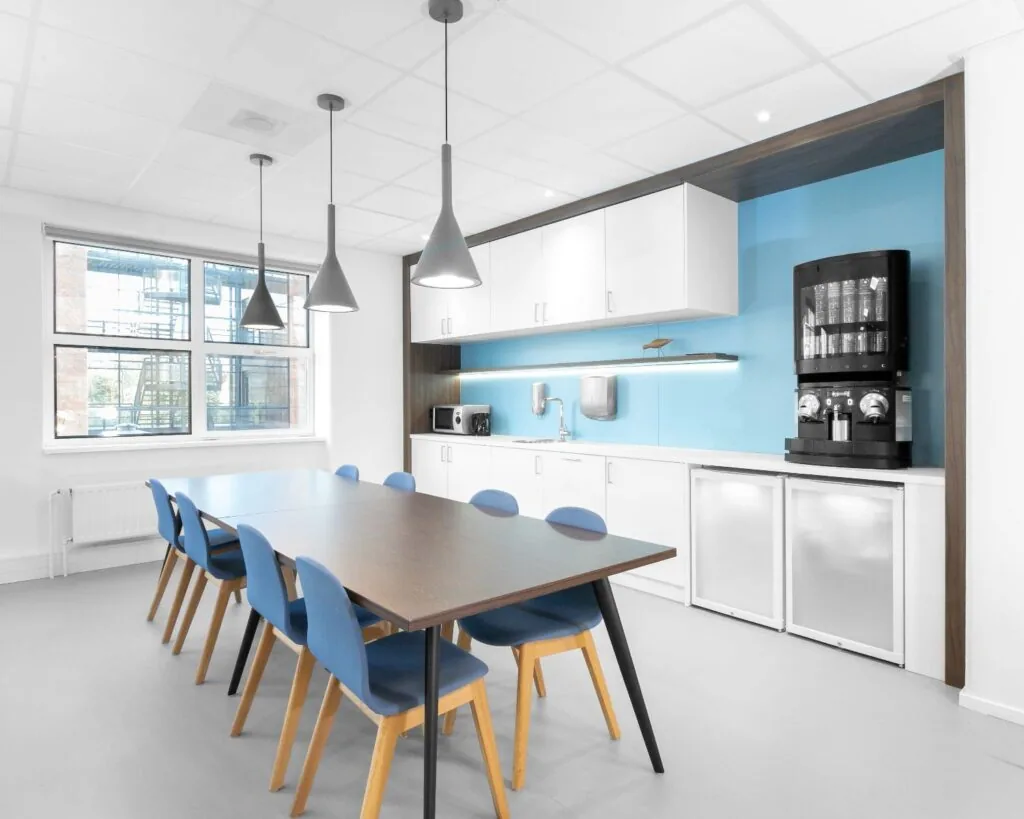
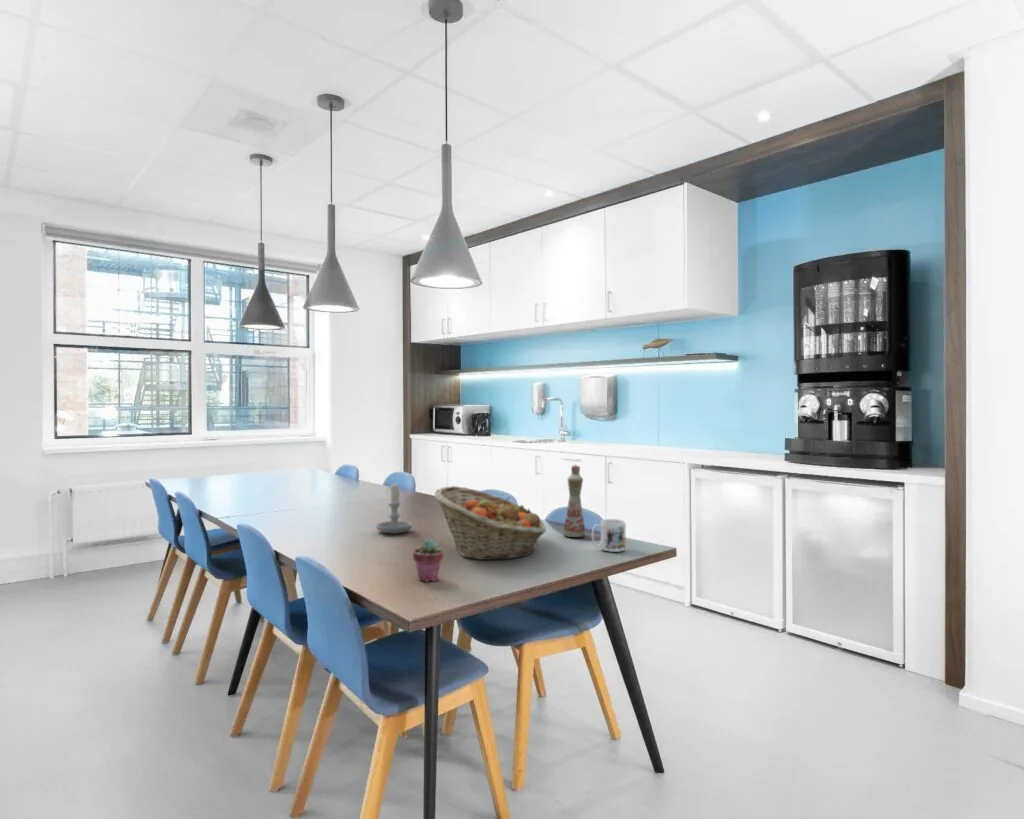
+ fruit basket (490, 519)
+ bottle (574, 500)
+ candle (394, 506)
+ potted succulent (428, 558)
+ mug (608, 535)
